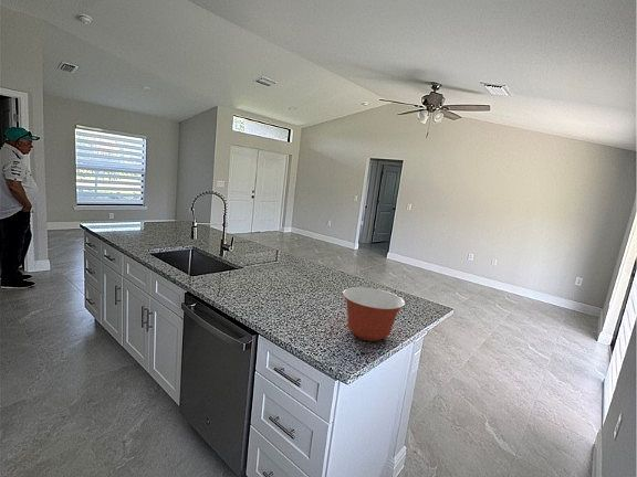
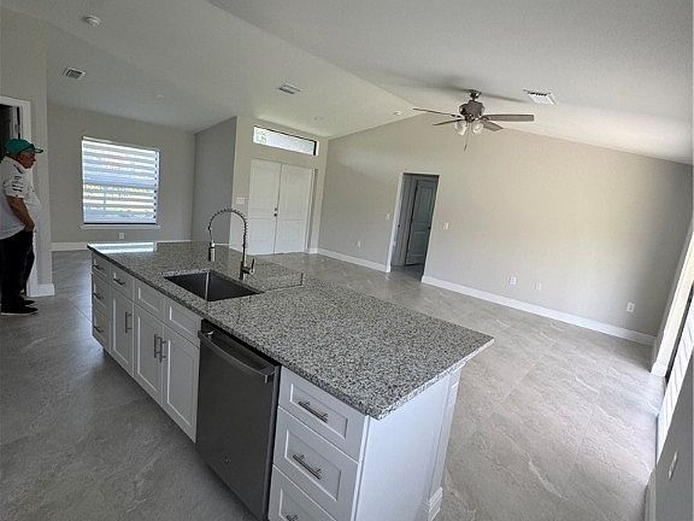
- mixing bowl (370, 315)
